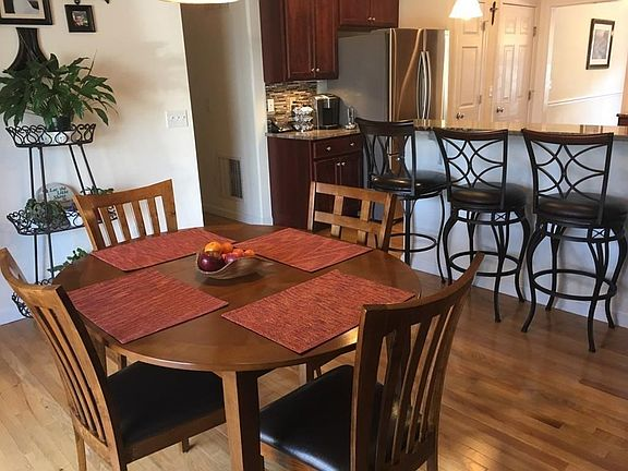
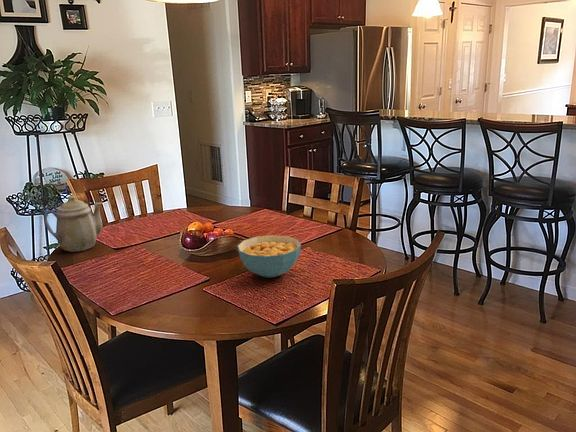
+ teapot (75, 221)
+ cereal bowl (269, 259)
